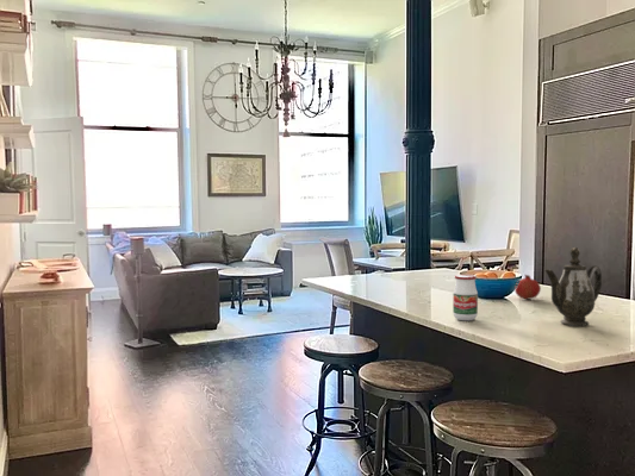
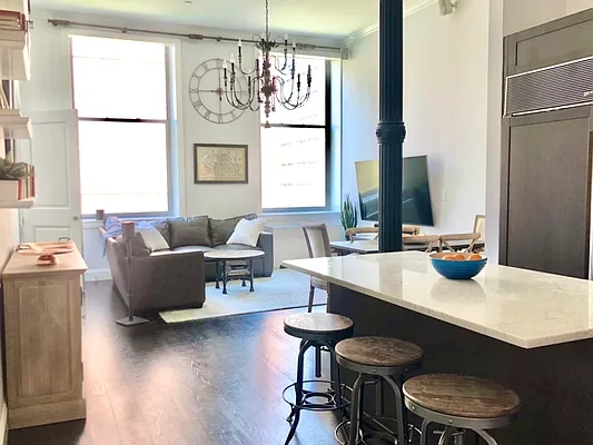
- teapot (573, 286)
- fruit (527, 286)
- jar (465, 296)
